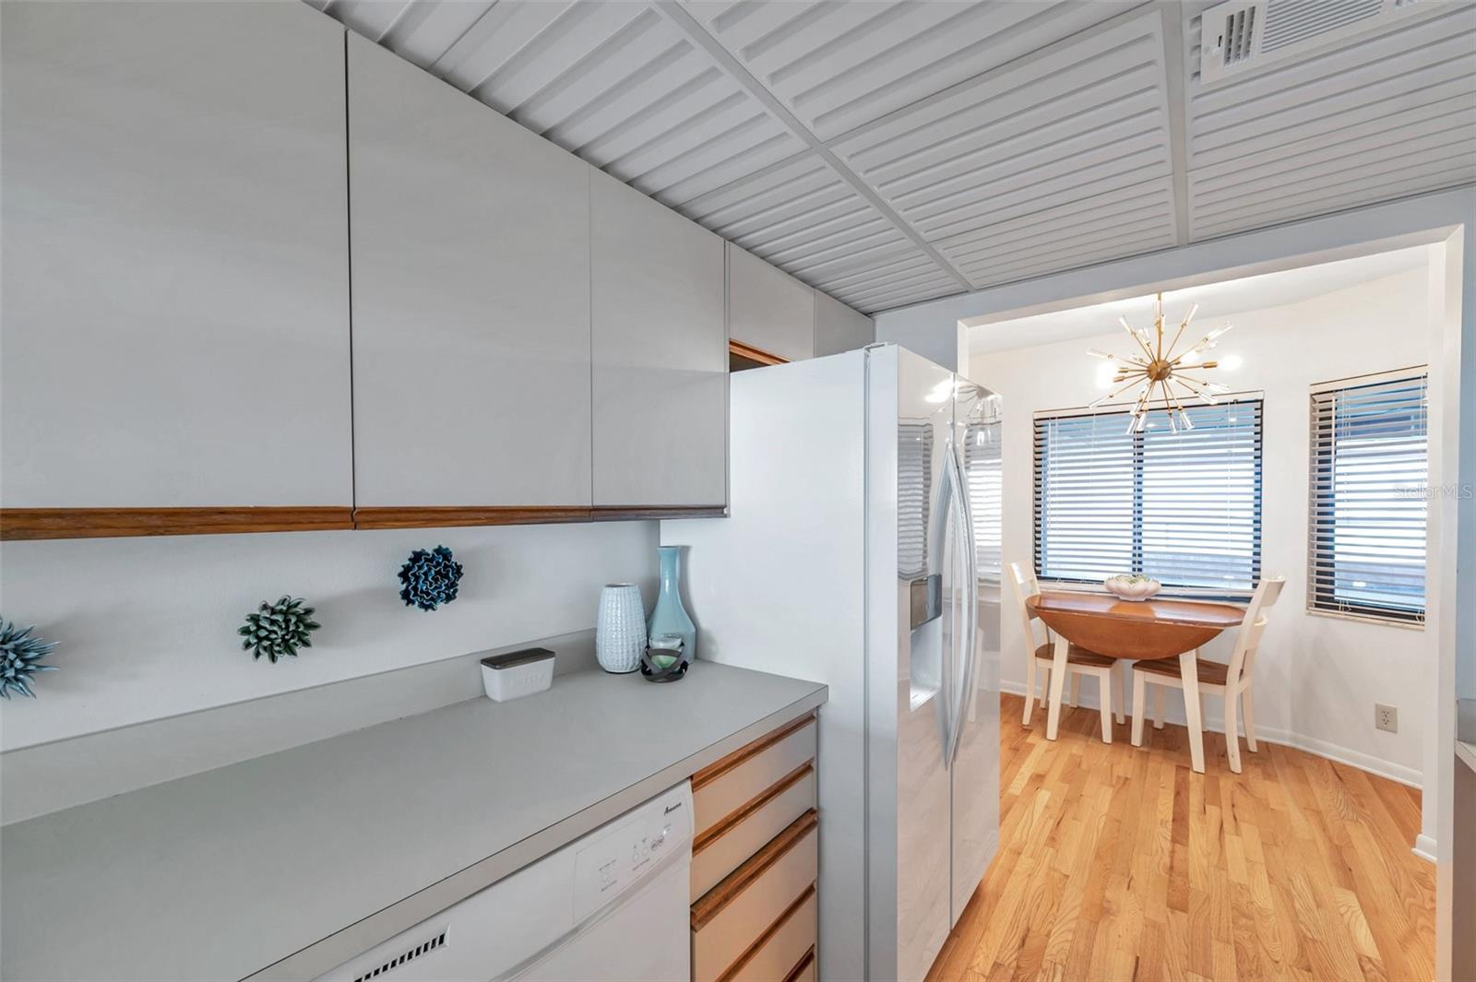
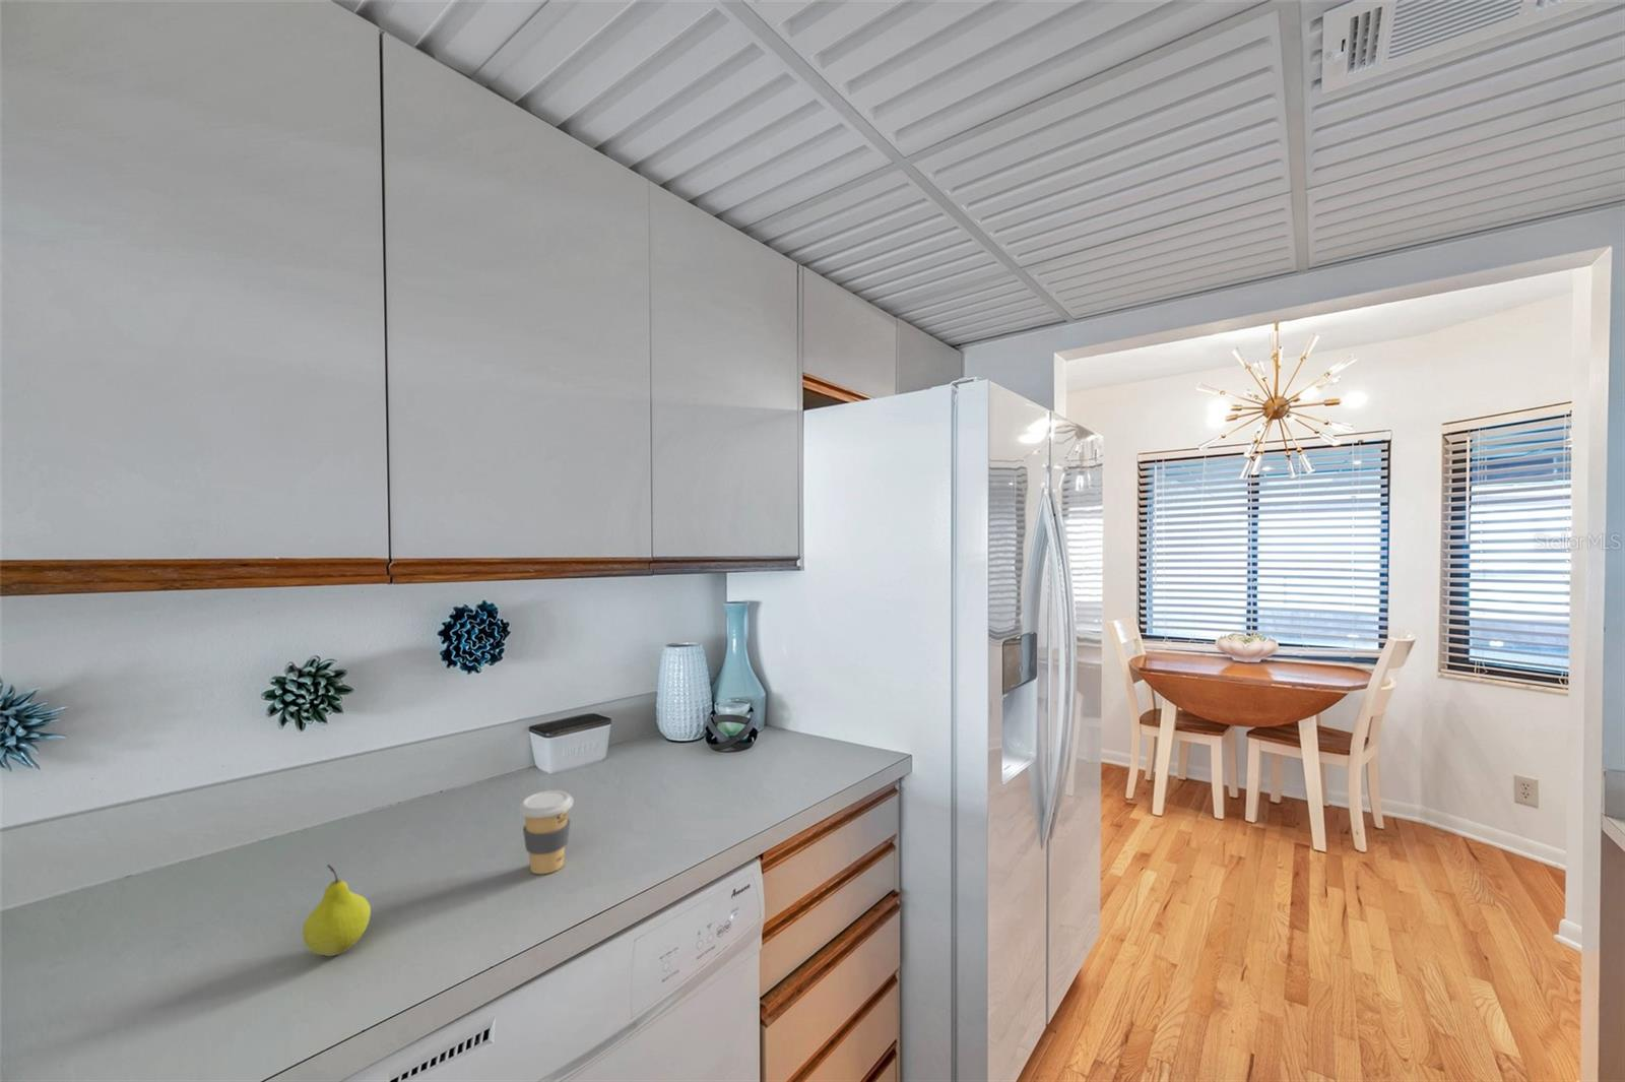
+ coffee cup (547, 832)
+ fruit (337, 903)
